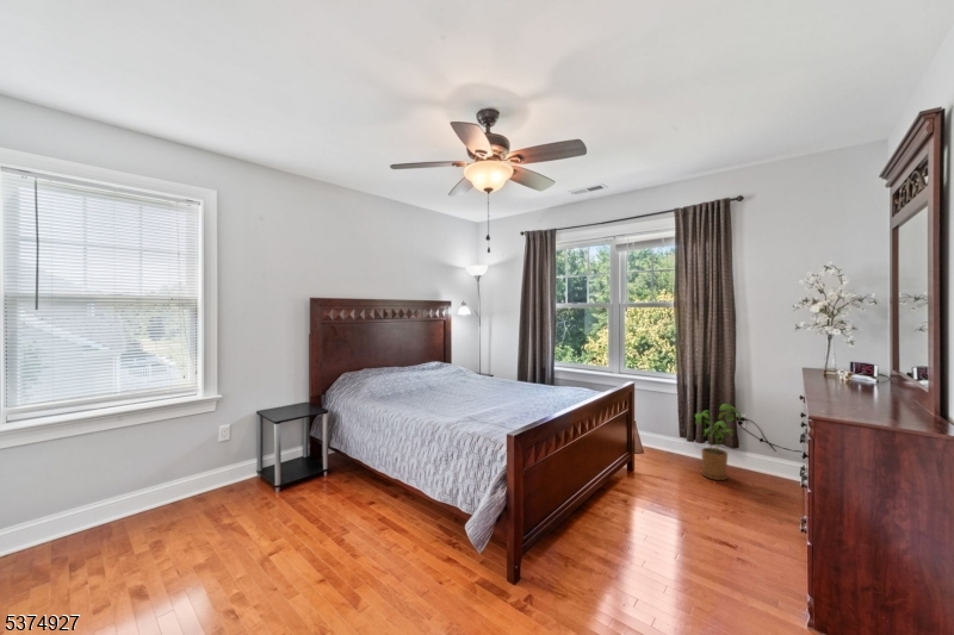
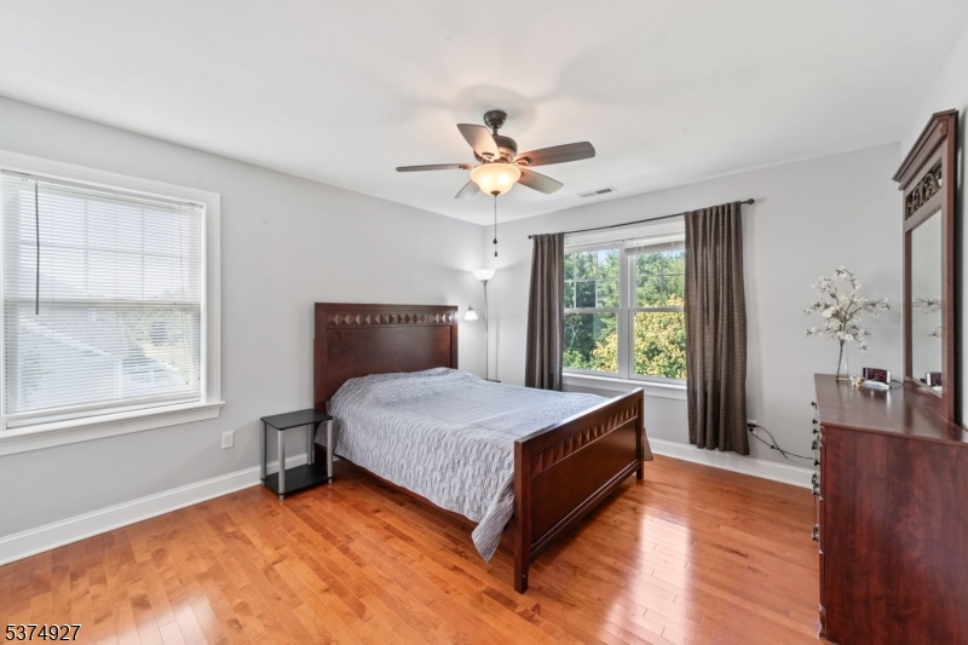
- house plant (715, 440)
